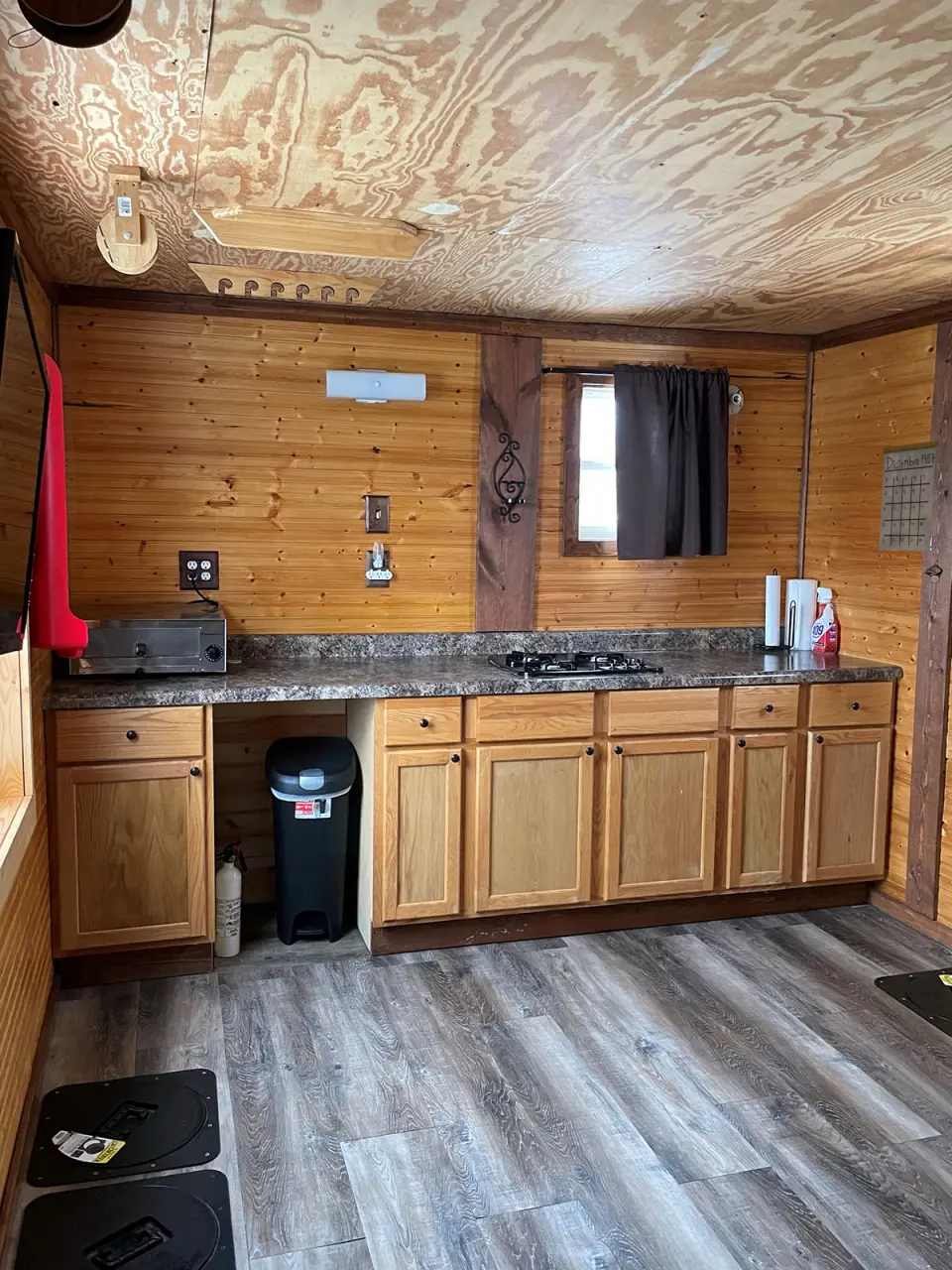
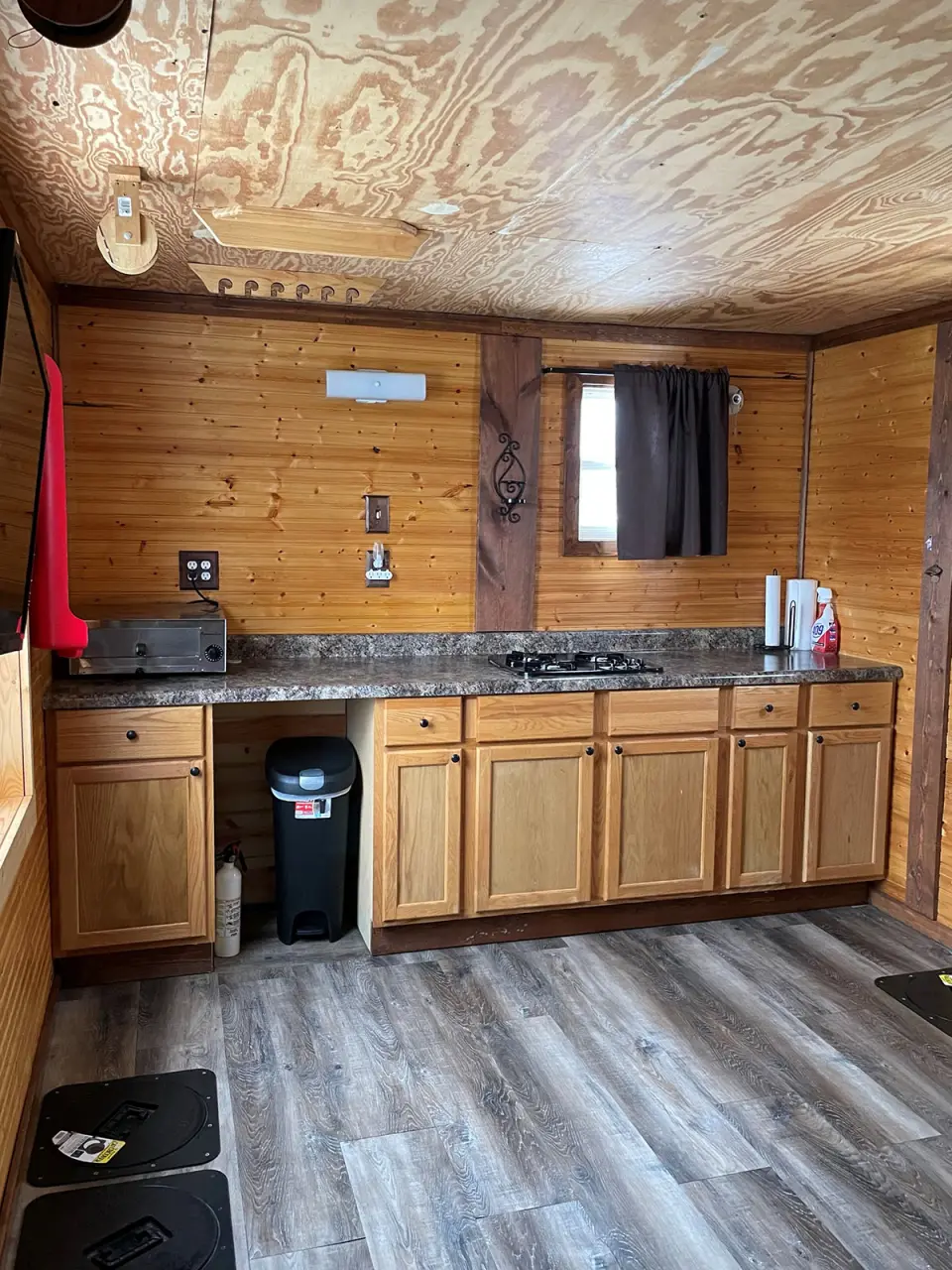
- calendar (907, 484)
